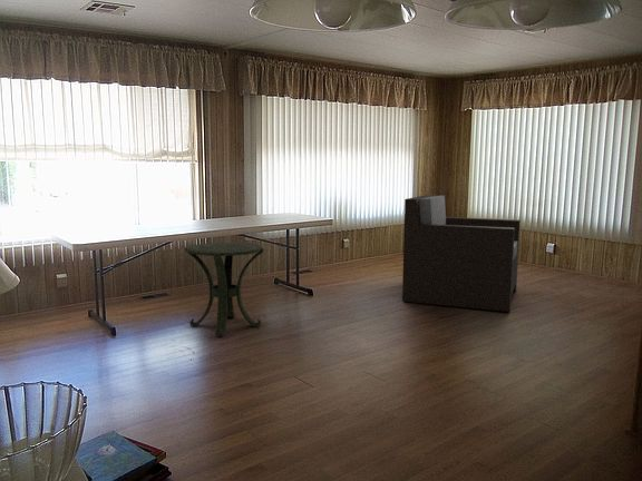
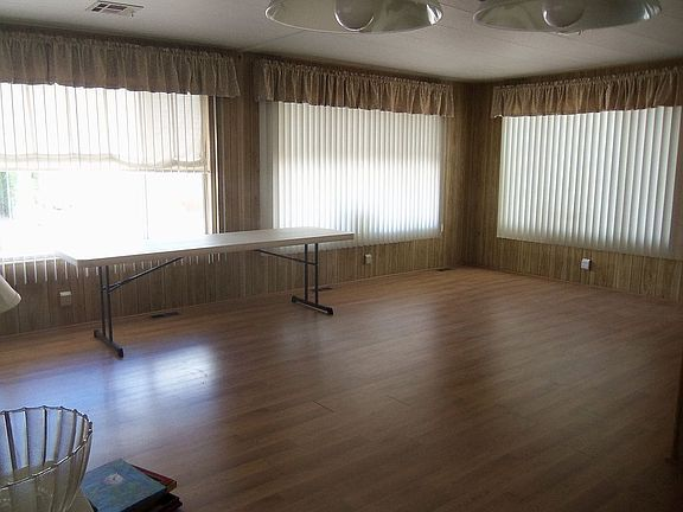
- armchair (464, 246)
- side table (224, 286)
